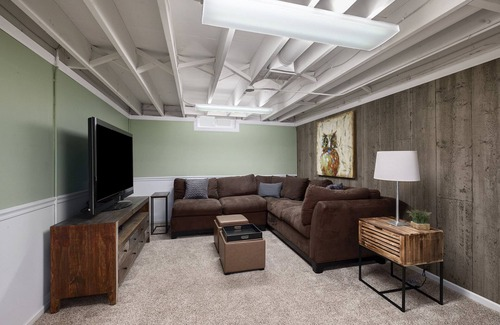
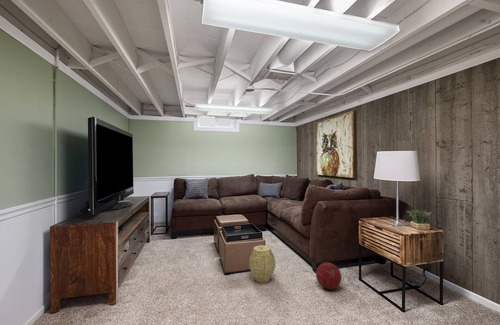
+ woven basket (262, 262)
+ ball (328, 275)
